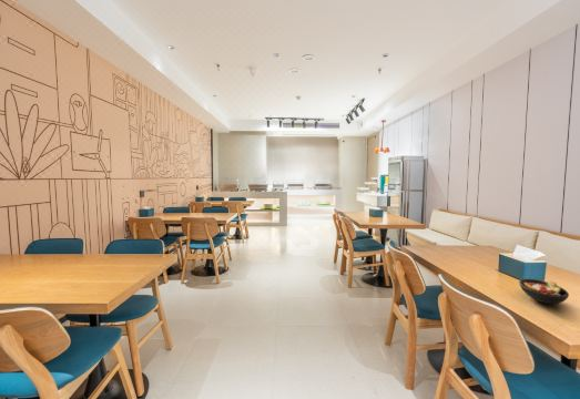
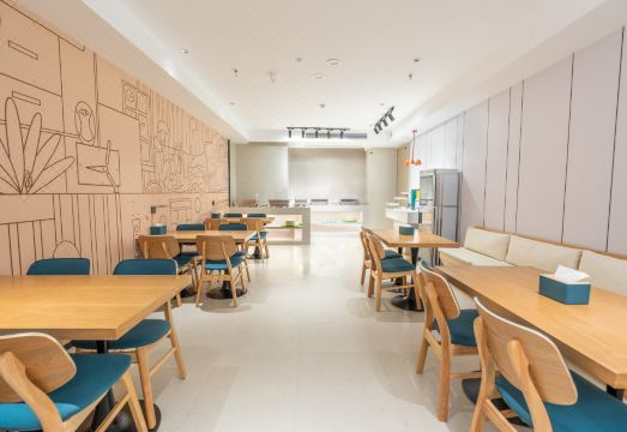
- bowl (542, 291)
